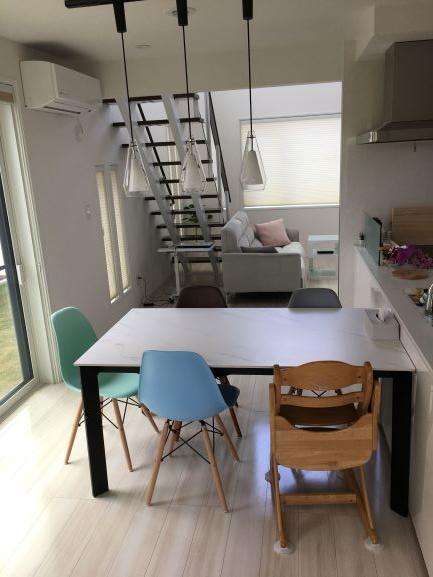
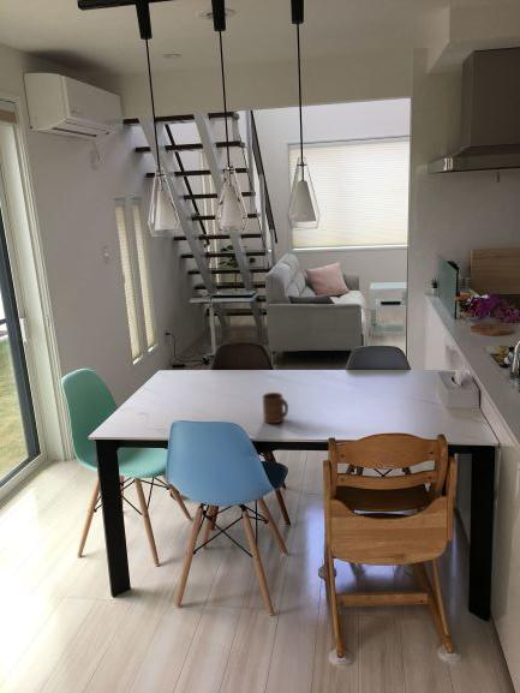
+ cup (275, 407)
